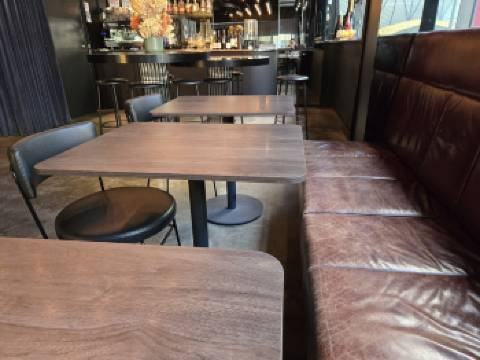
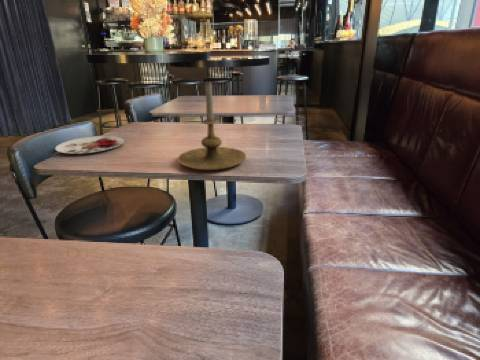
+ candle holder (210, 122)
+ plate (90, 143)
